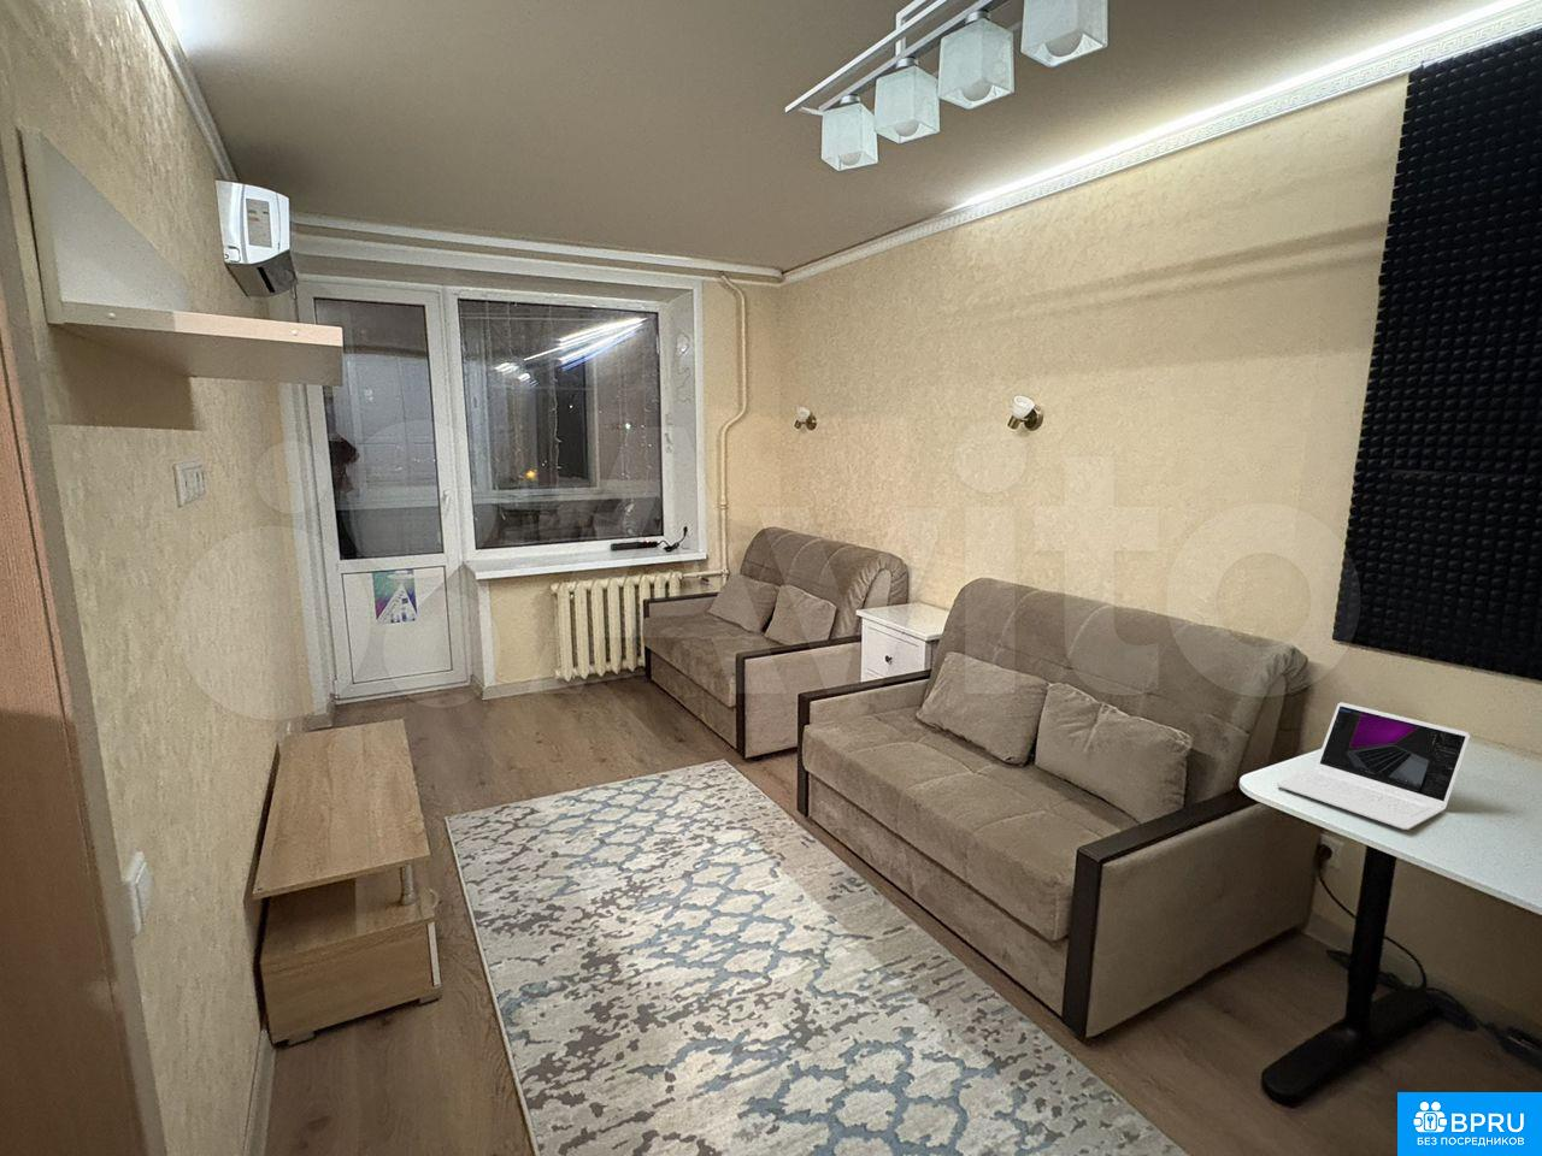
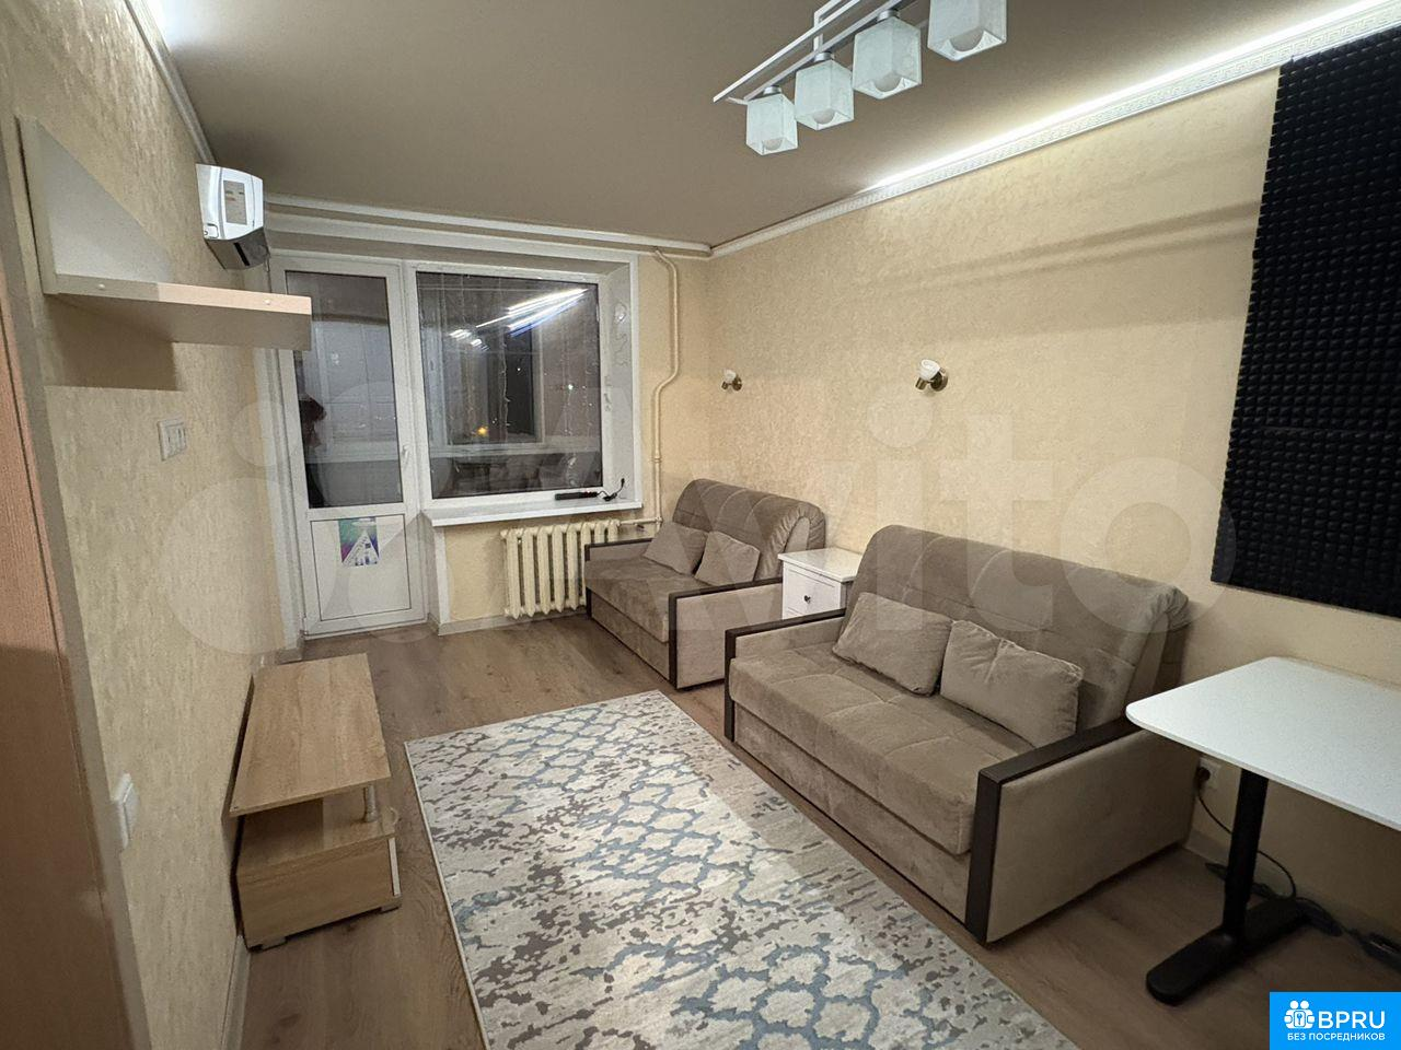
- laptop (1370, 756)
